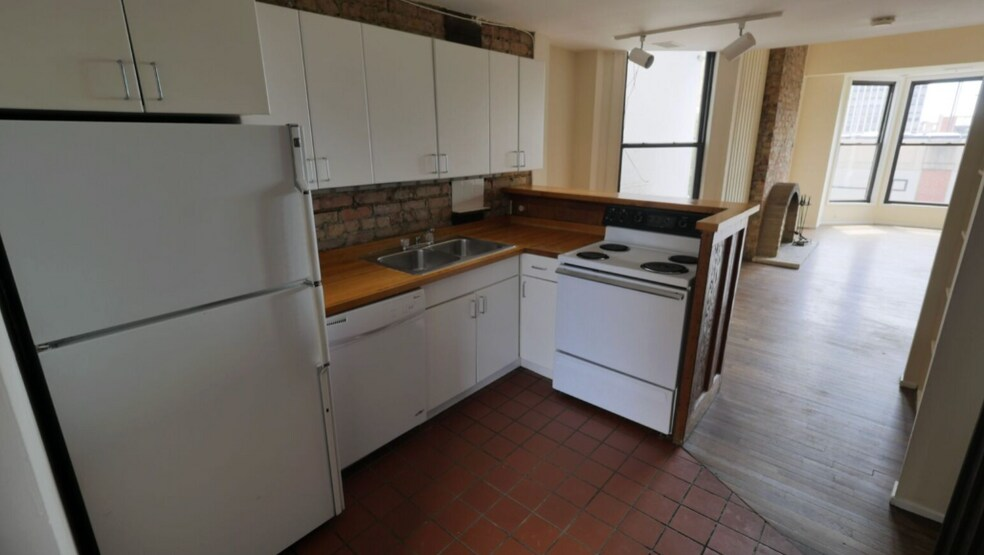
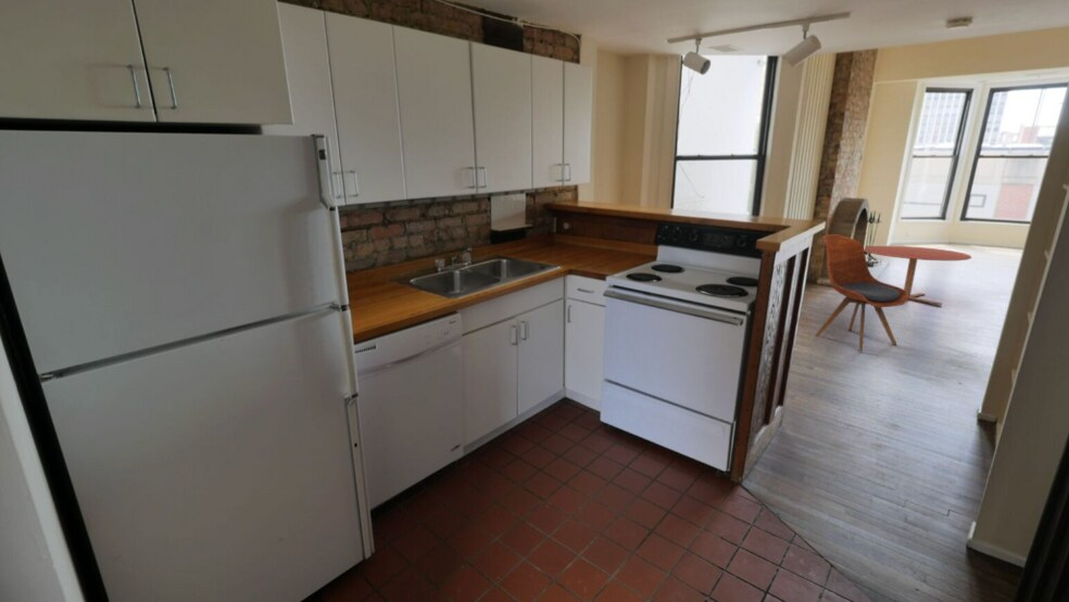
+ dining chair (862, 291)
+ round table (910, 276)
